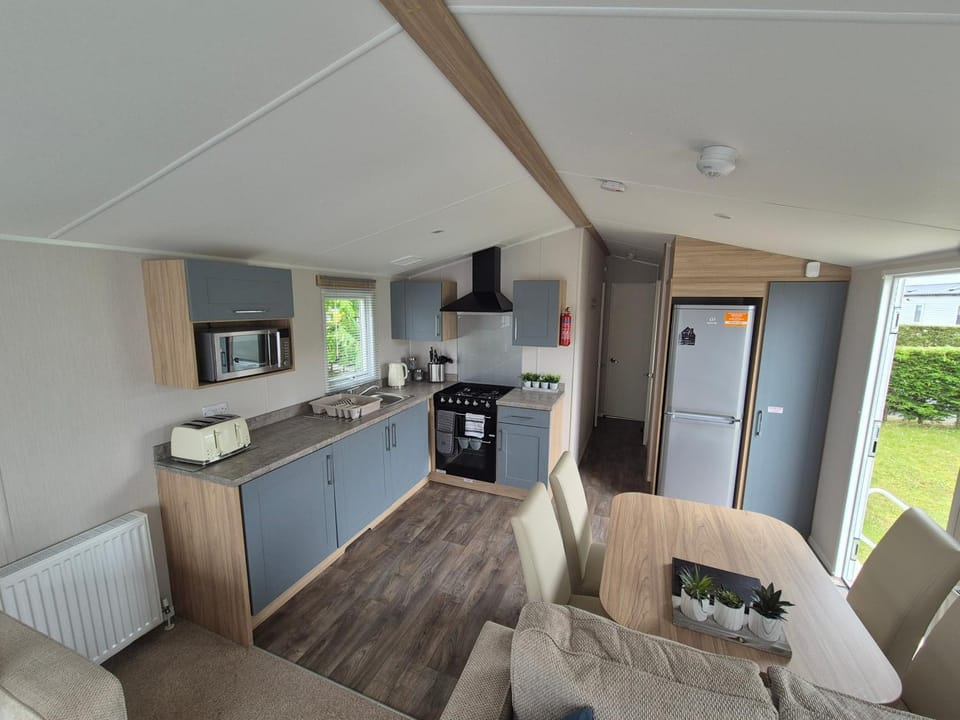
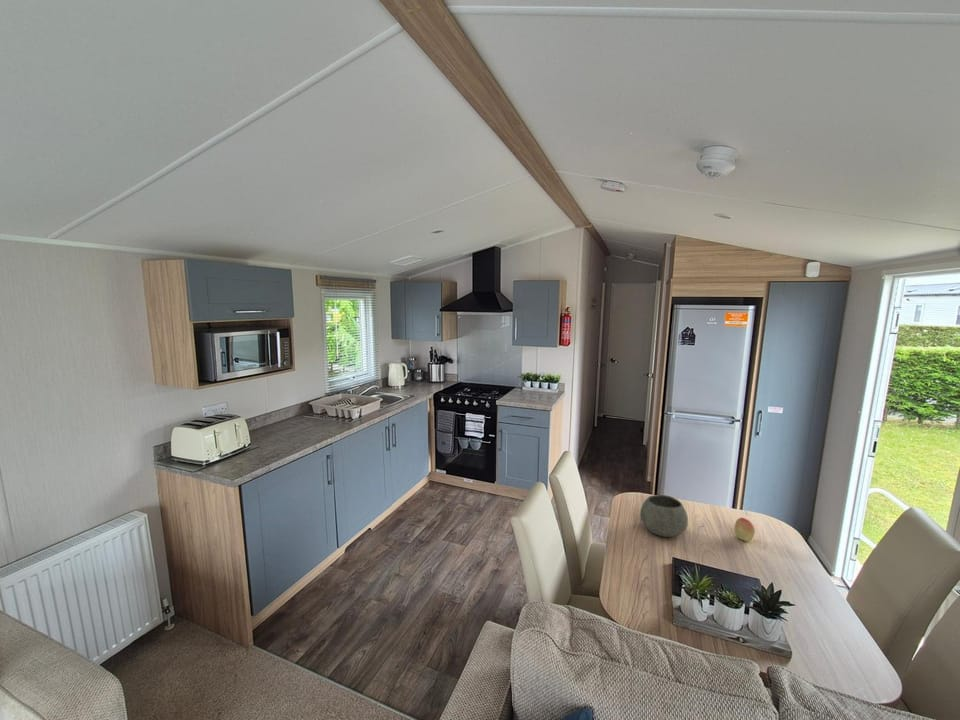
+ fruit (744, 528)
+ bowl (663, 516)
